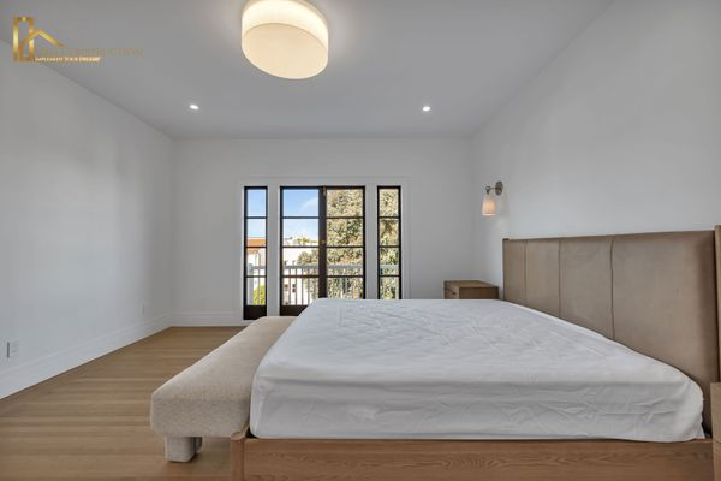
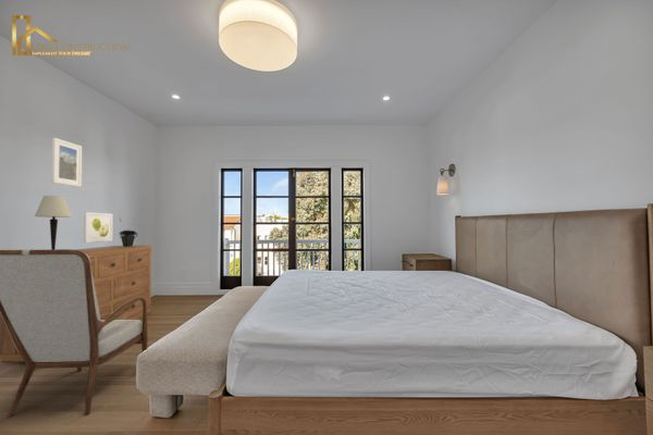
+ potted plant (127, 231)
+ dresser (95, 290)
+ table lamp (53, 225)
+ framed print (99, 227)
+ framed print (67, 163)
+ armchair (79, 318)
